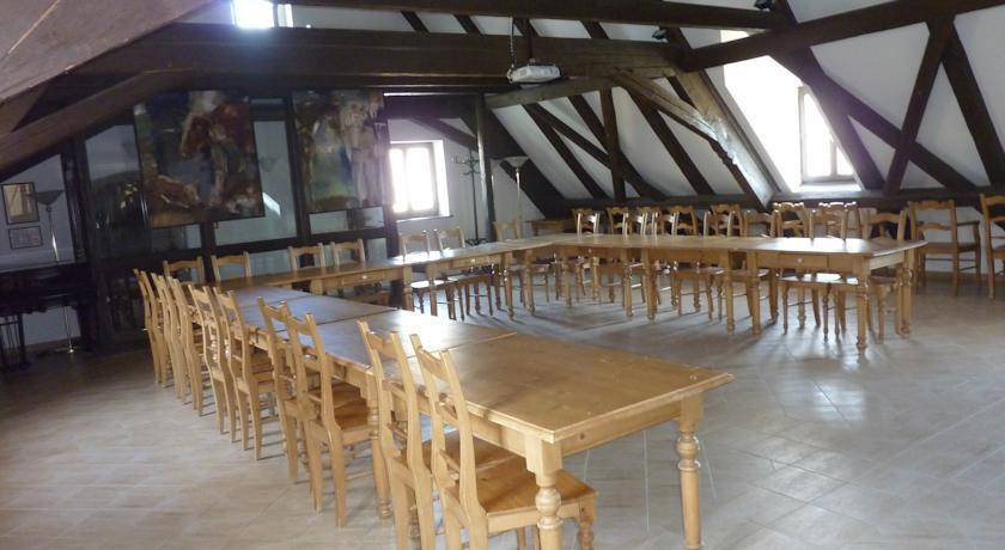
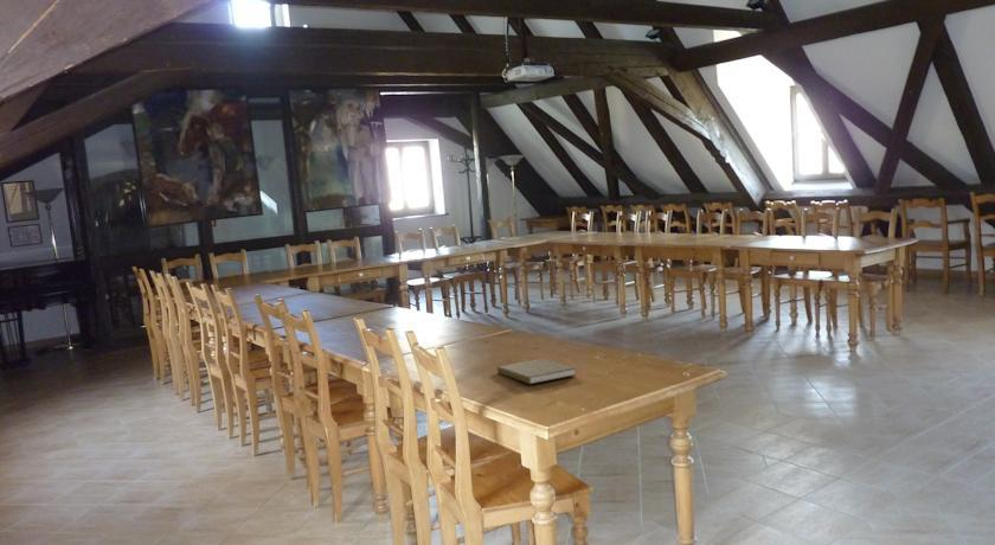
+ book (535, 371)
